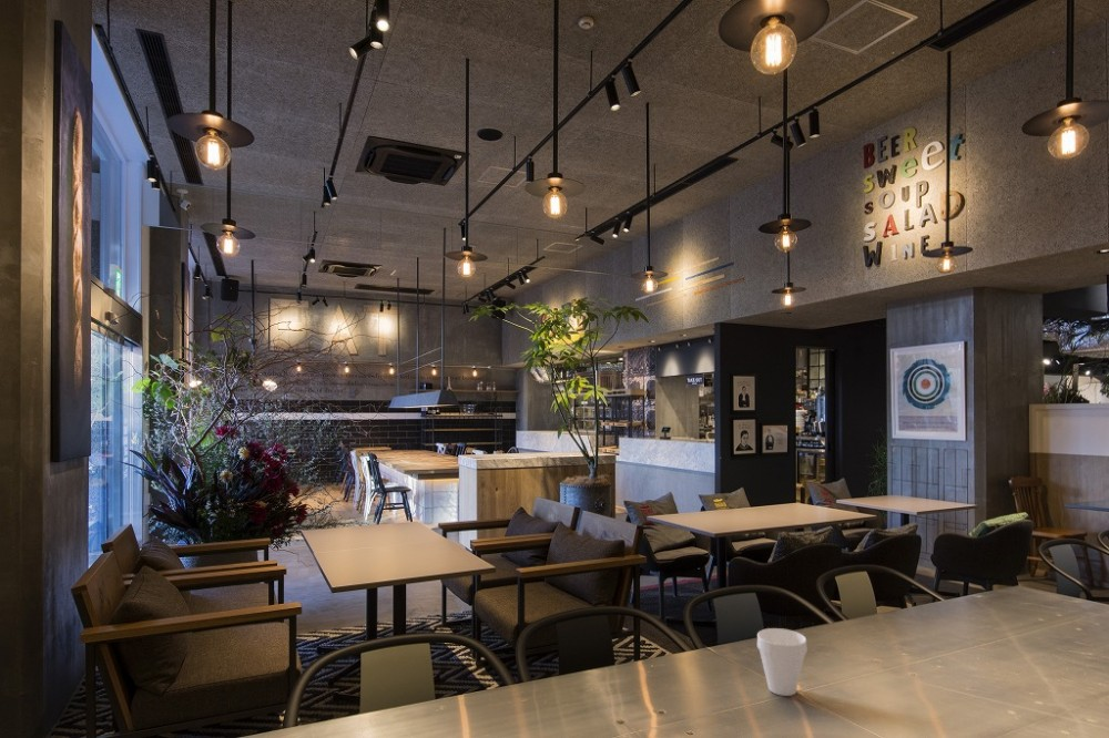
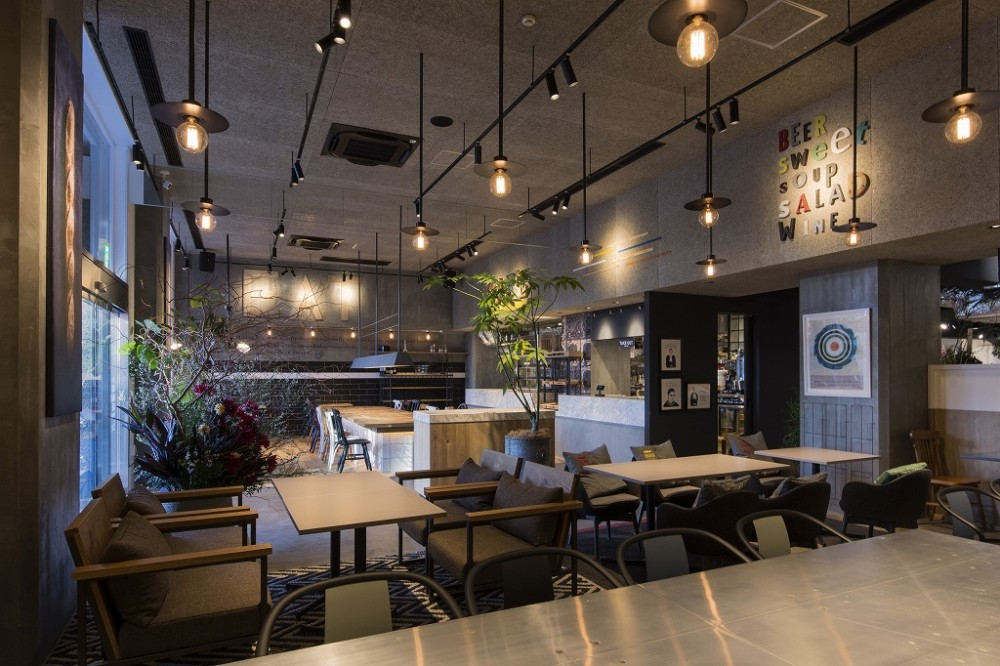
- cup (782, 663)
